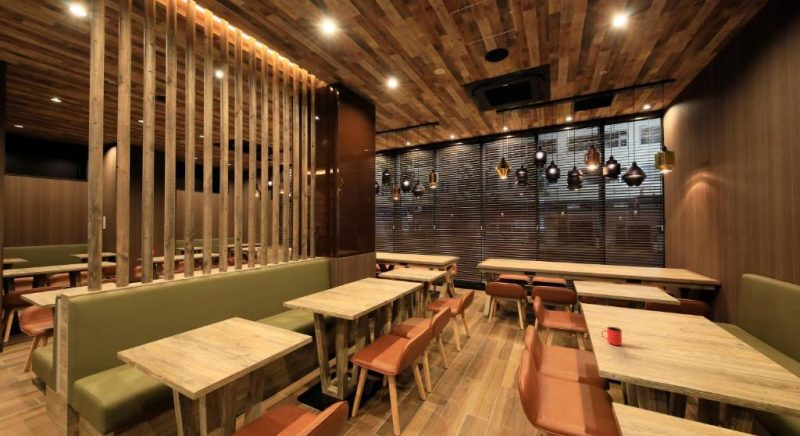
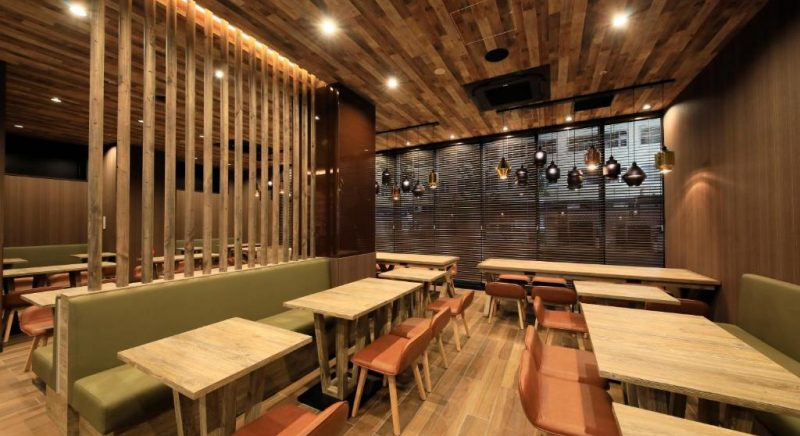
- cup (611, 335)
